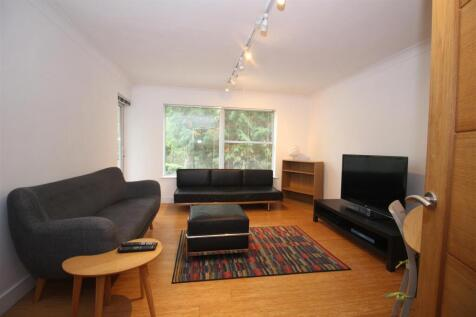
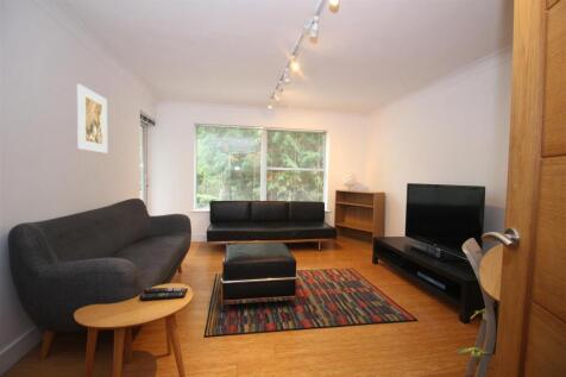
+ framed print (93, 121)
